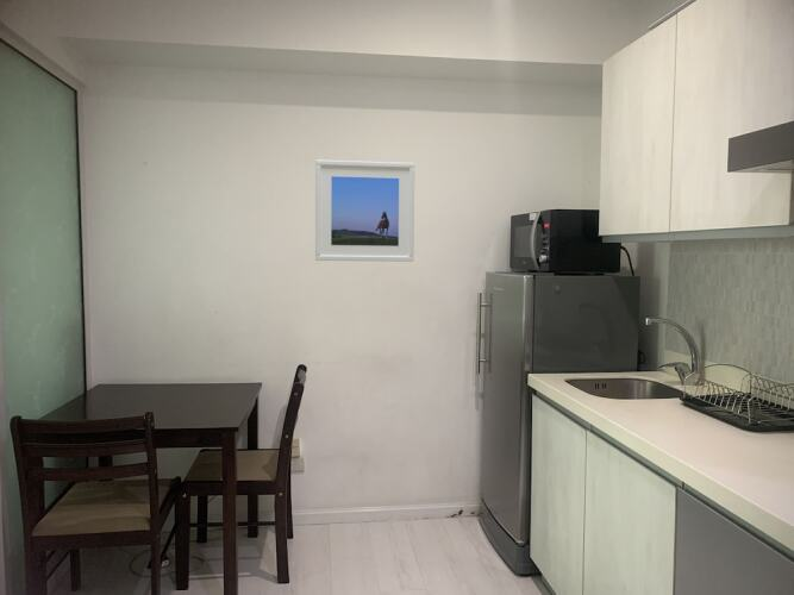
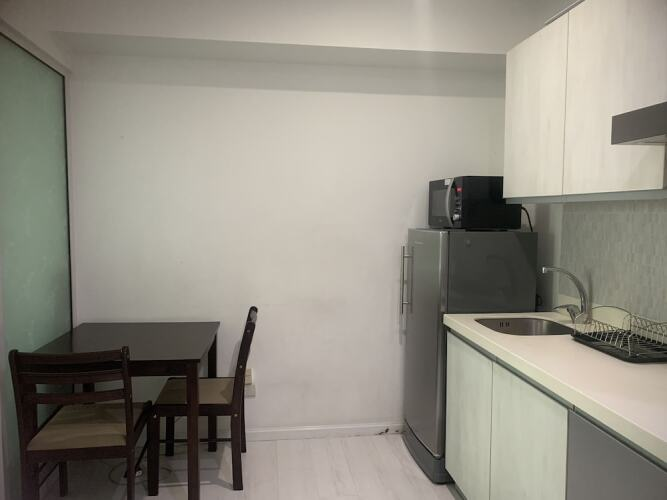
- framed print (364, 211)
